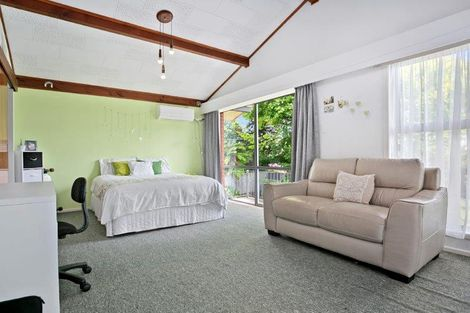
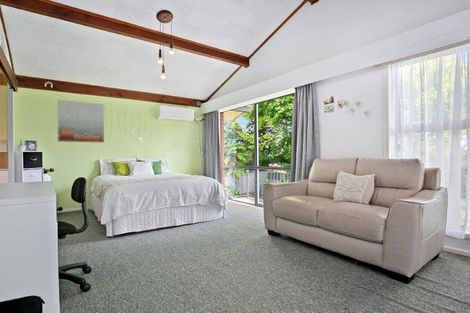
+ wall art (81, 122)
